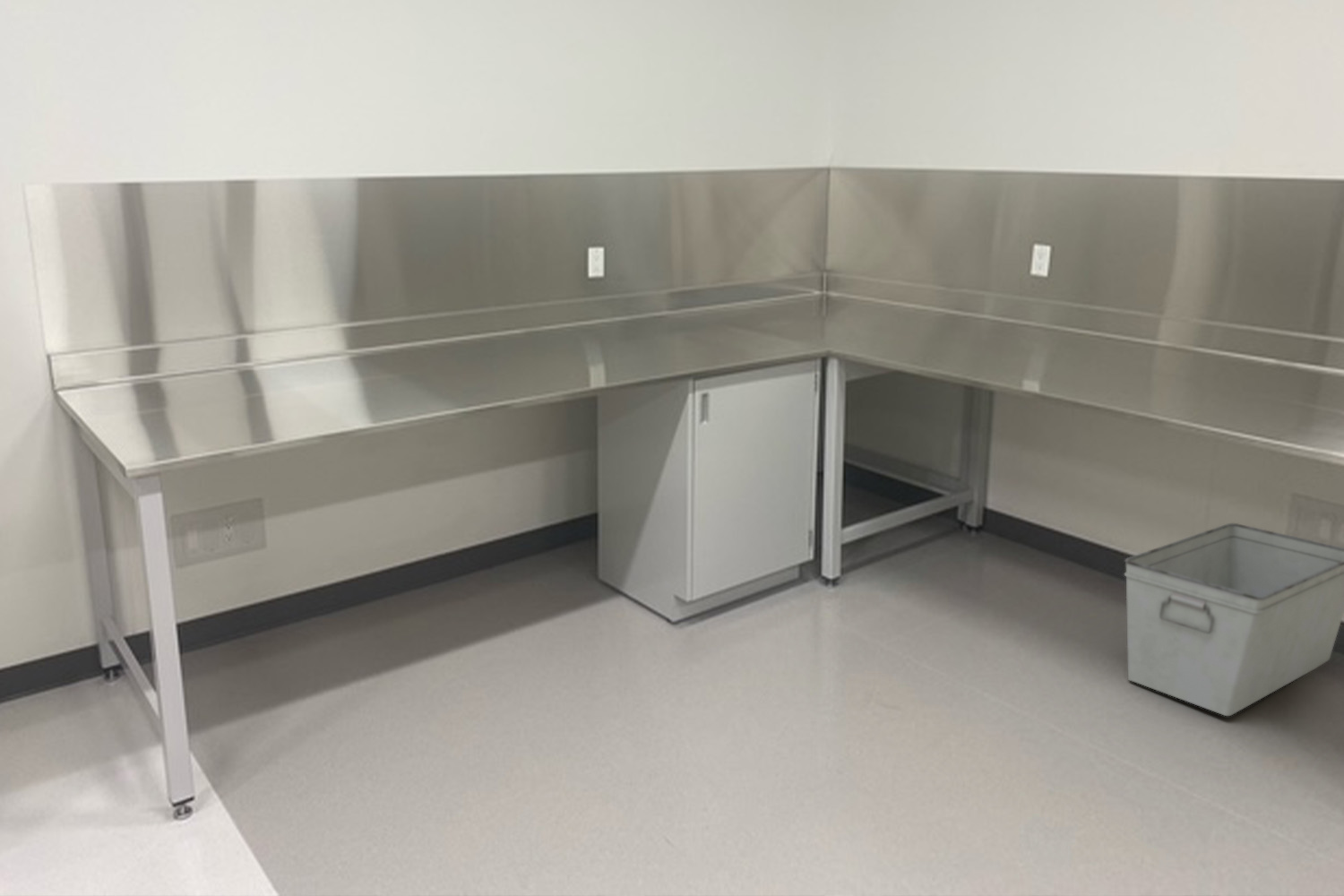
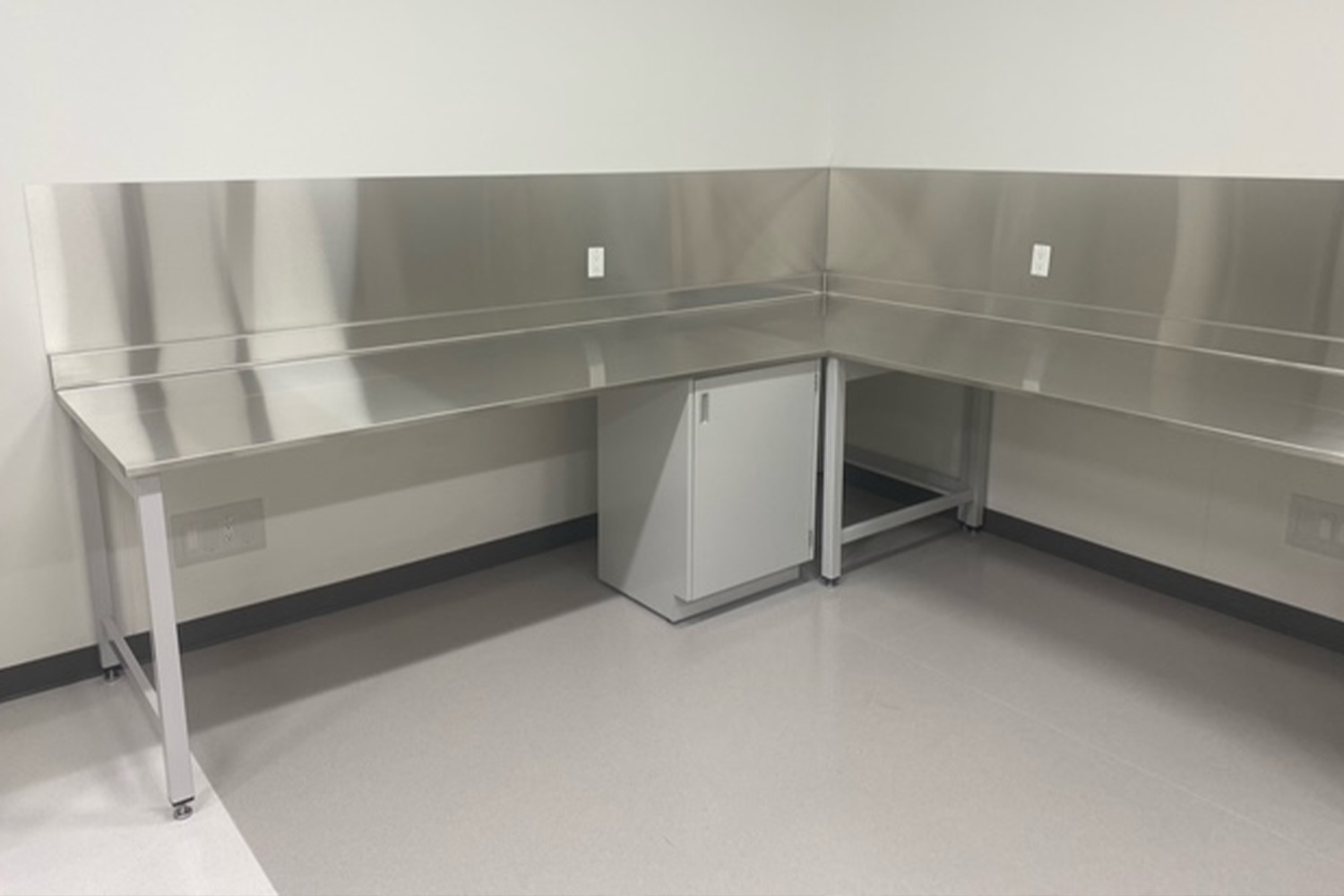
- storage bin (1237, 613)
